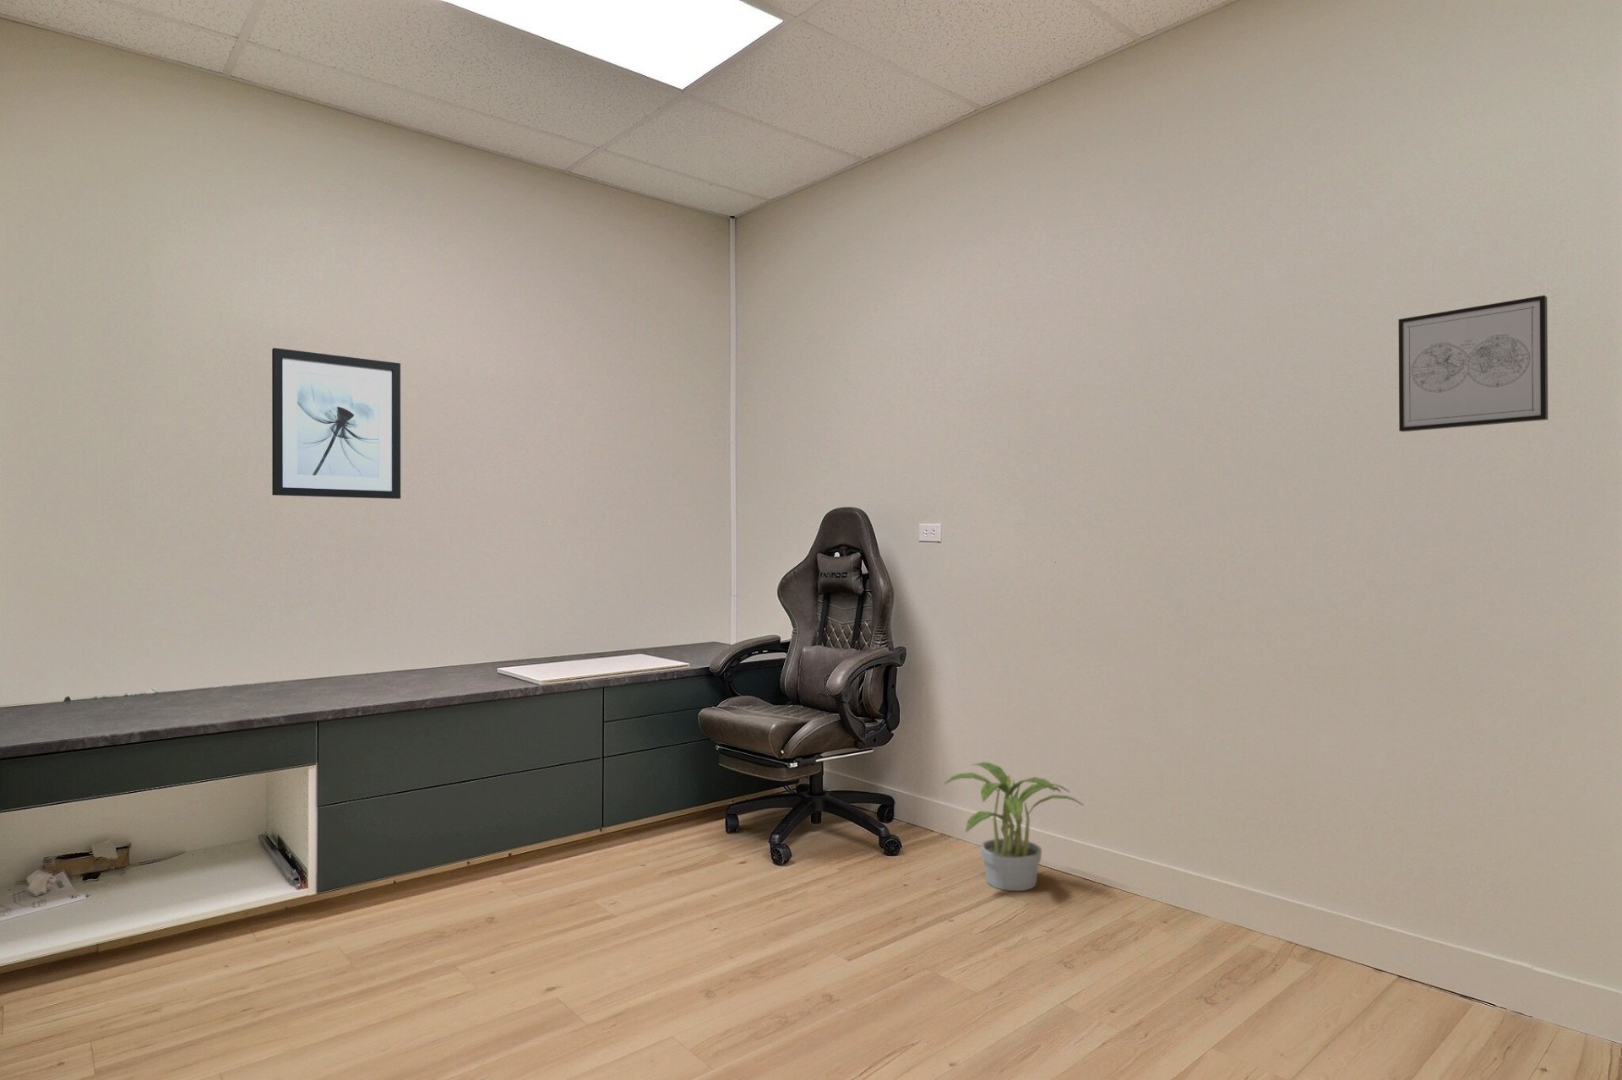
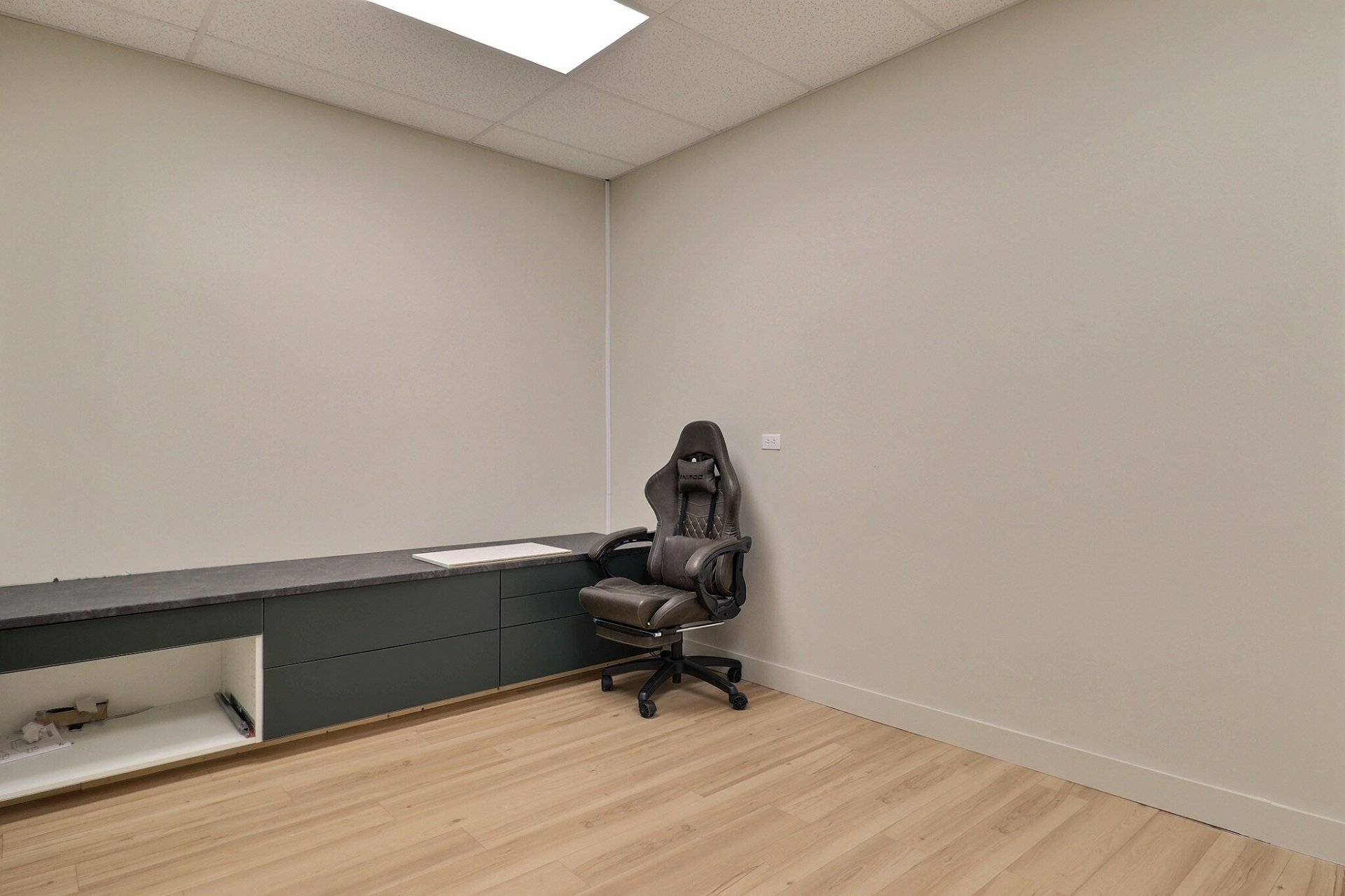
- potted plant (1012, 827)
- wall art (339, 427)
- wall art (1469, 366)
